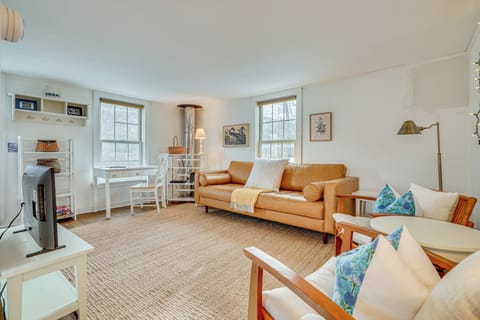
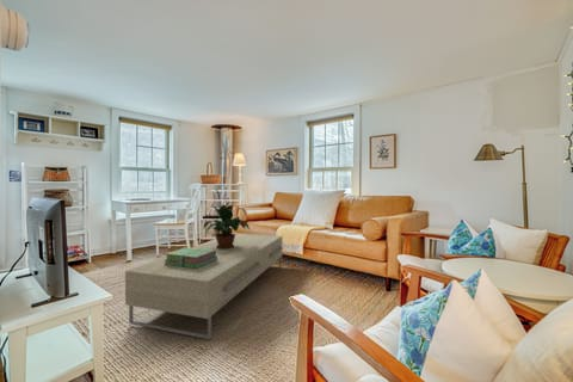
+ coffee table (226, 269)
+ stack of books (191, 257)
+ potted plant (226, 222)
